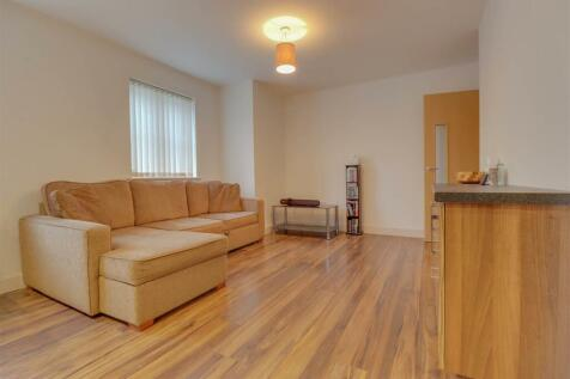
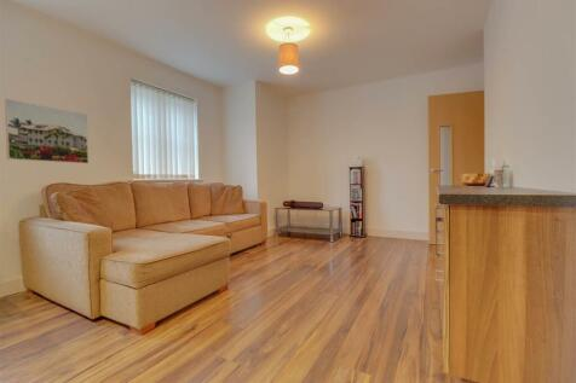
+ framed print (51, 134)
